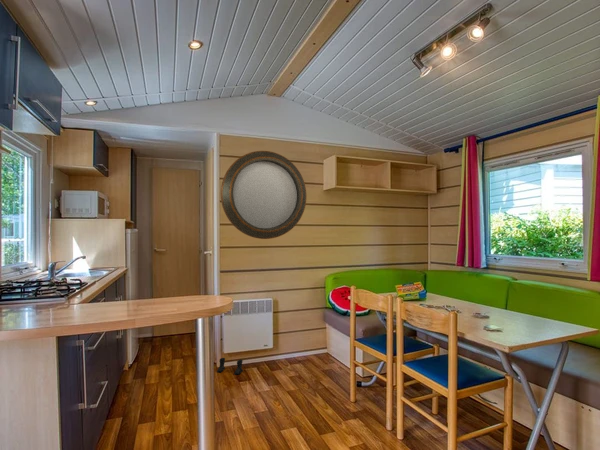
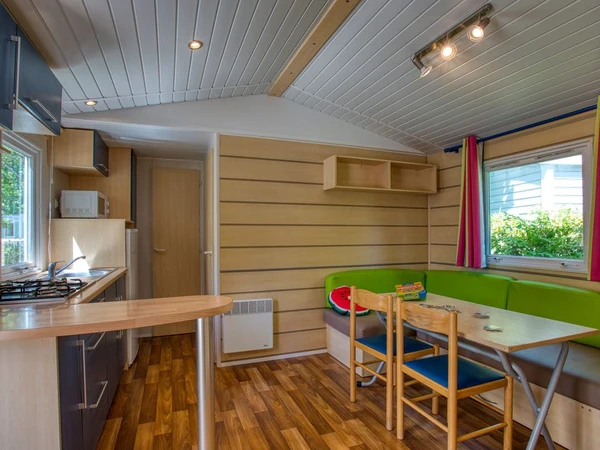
- home mirror (266, 194)
- boots (224, 367)
